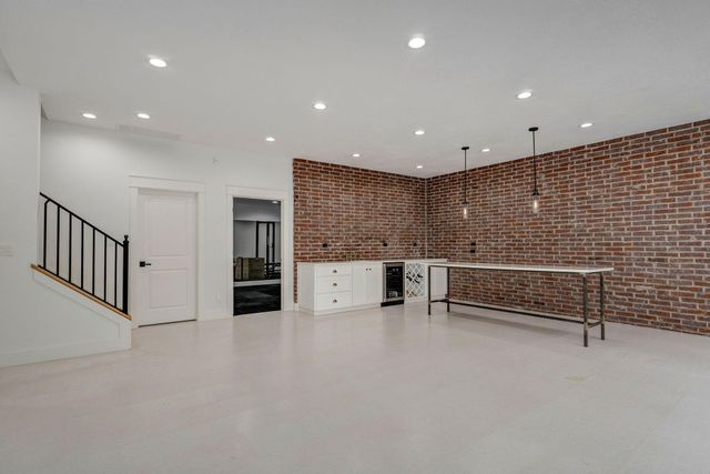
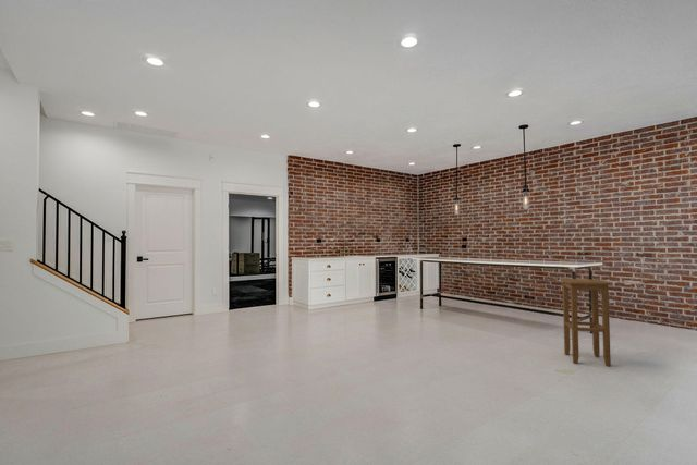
+ stool (585, 322)
